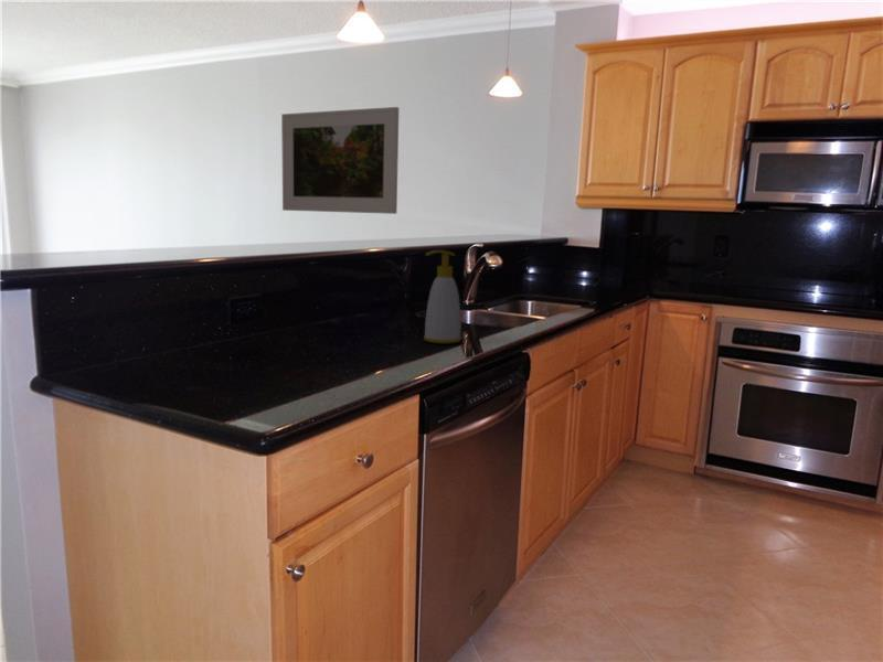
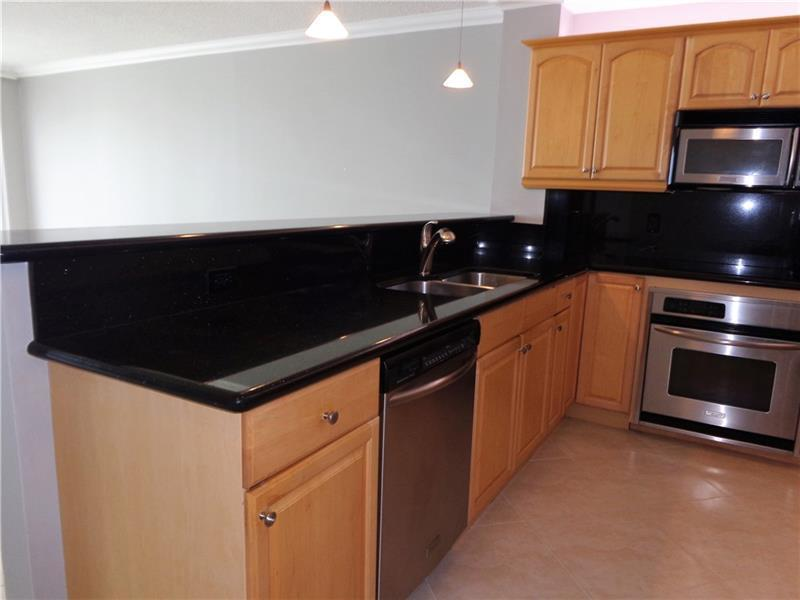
- soap bottle (443, 296)
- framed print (337, 161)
